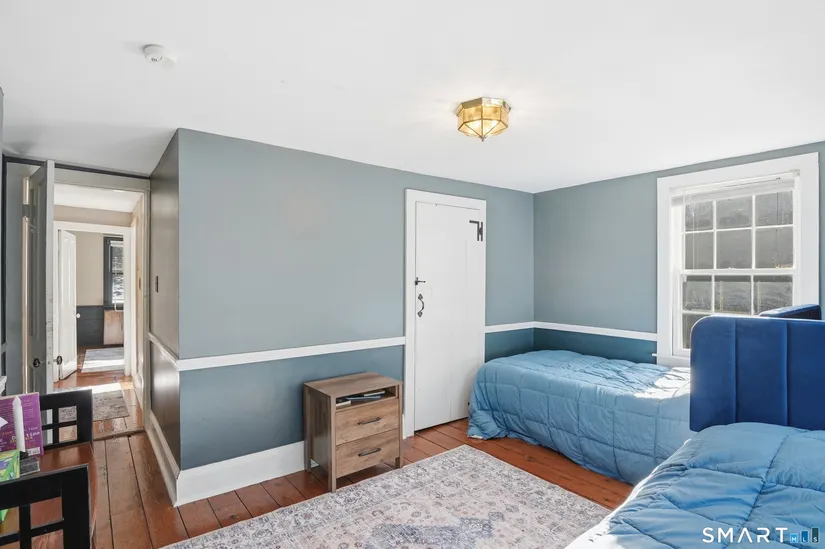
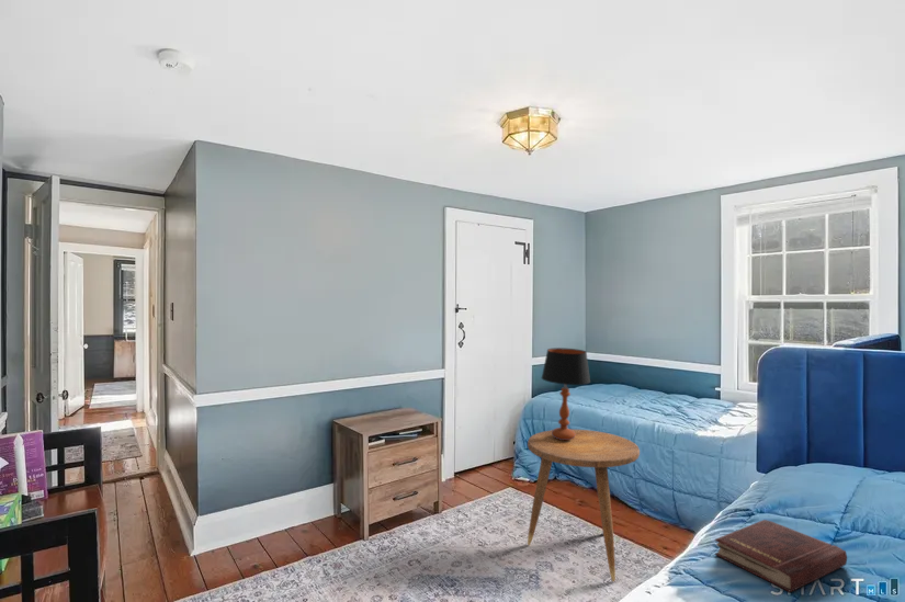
+ table lamp (563, 393)
+ side table (598, 497)
+ hardback book (779, 552)
